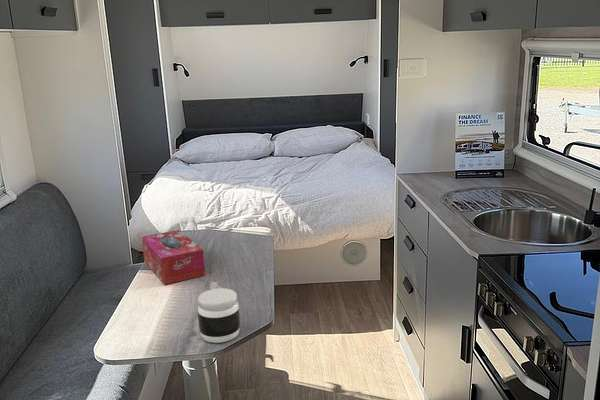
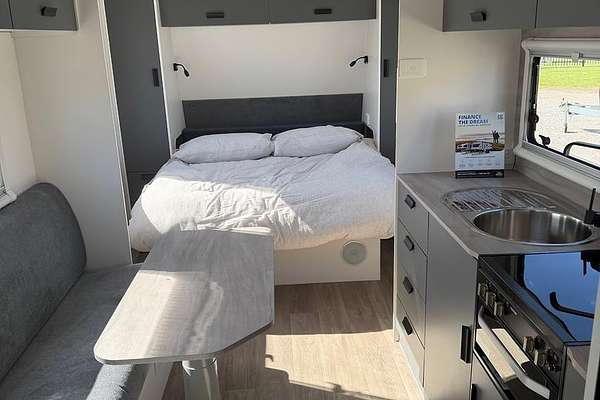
- tissue box (172, 255)
- jar (218, 314)
